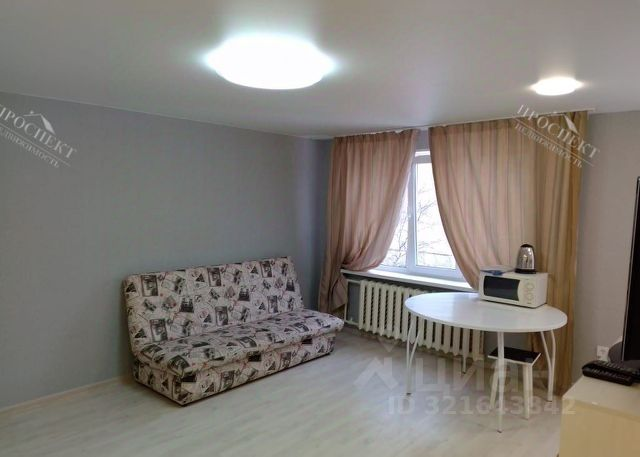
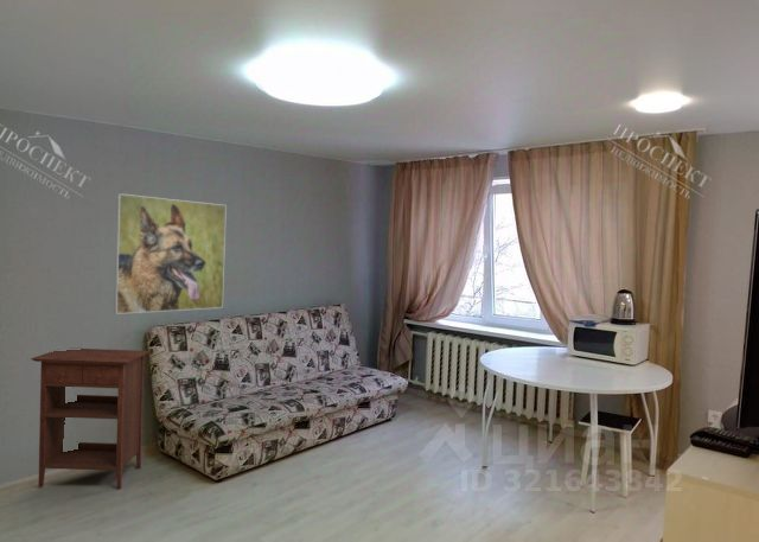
+ nightstand (91, 416)
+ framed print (173, 255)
